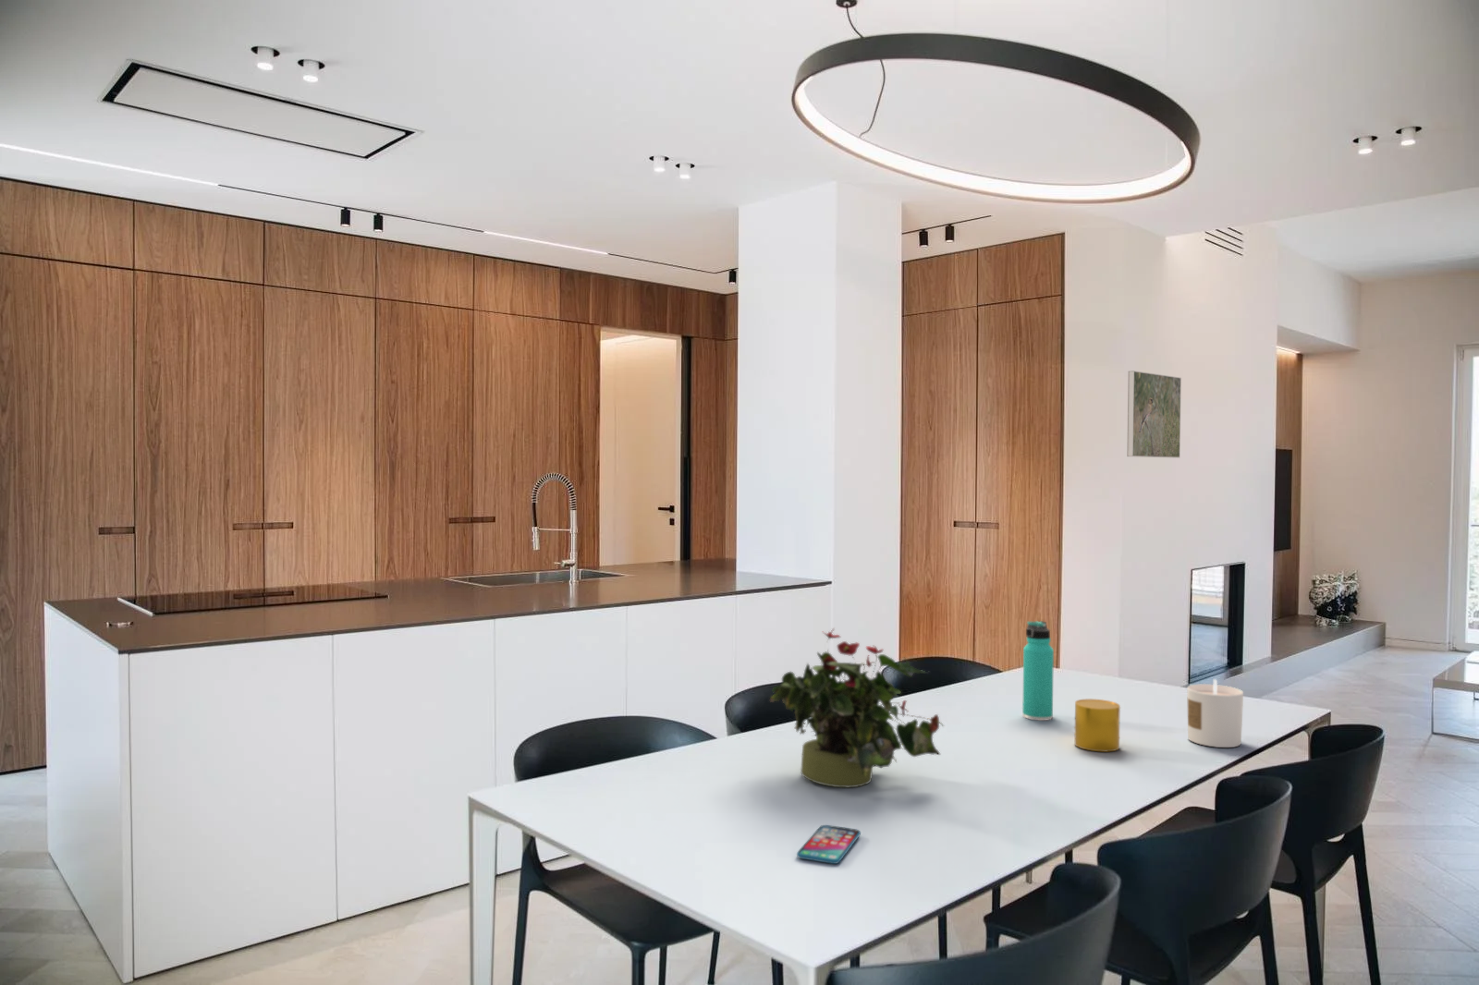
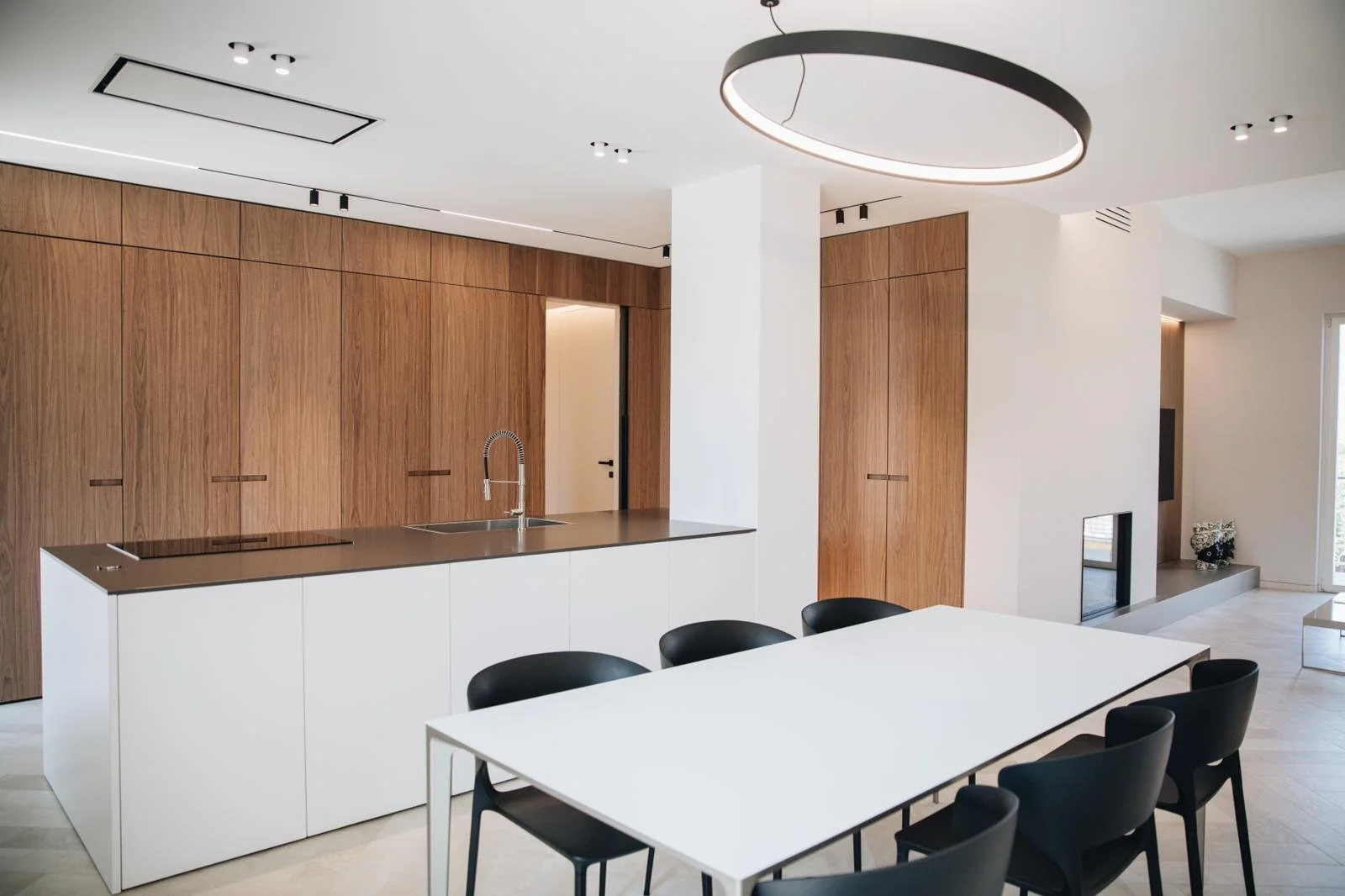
- candle (1215, 710)
- cup (1096, 724)
- potted plant (854, 704)
- smartphone (829, 843)
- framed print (1155, 416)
- thermos bottle (1038, 669)
